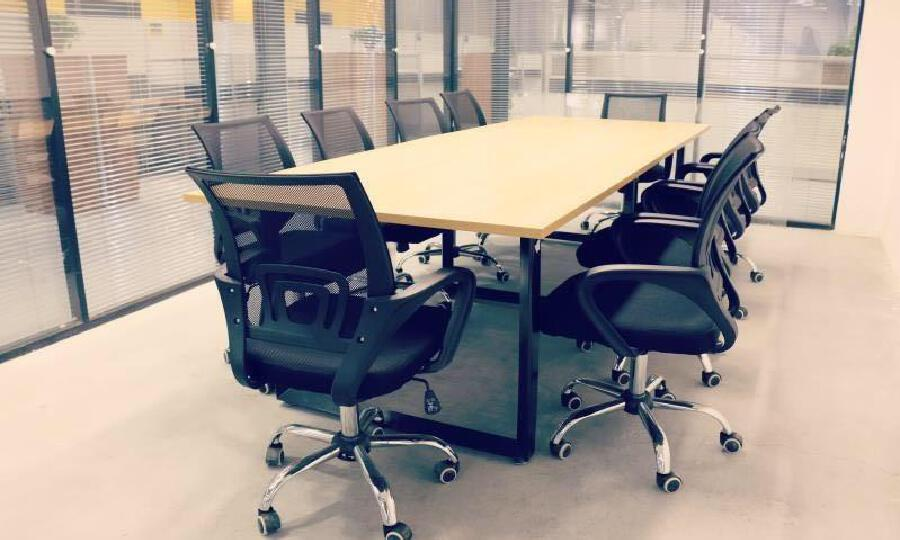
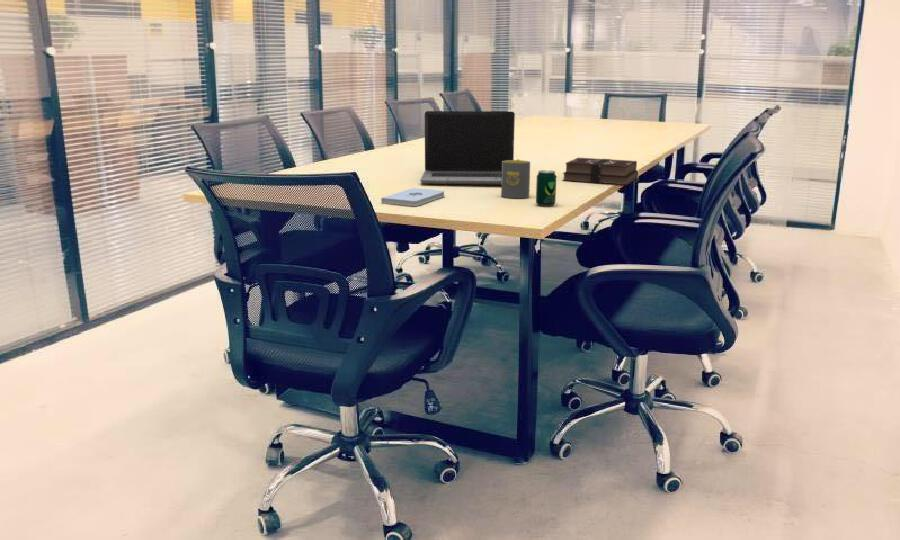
+ beverage can (546, 188)
+ notepad (414, 196)
+ mug (515, 178)
+ laptop computer (468, 147)
+ hardback book (600, 170)
